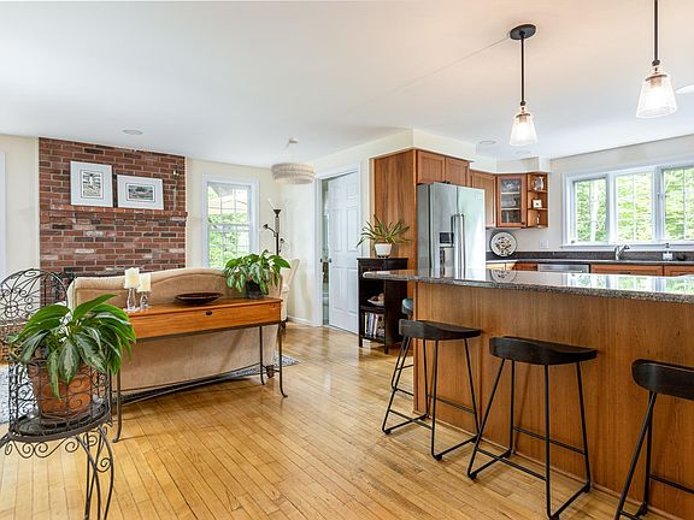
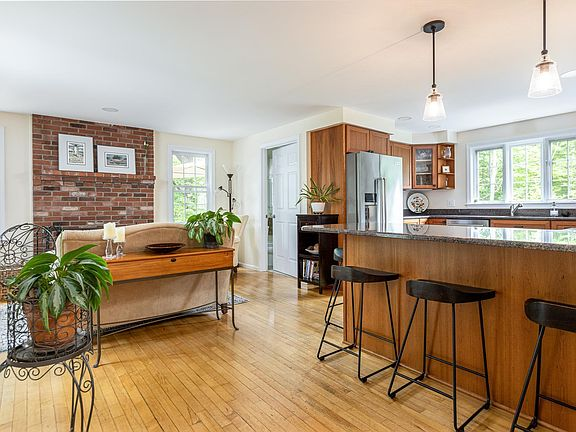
- chandelier (293, 161)
